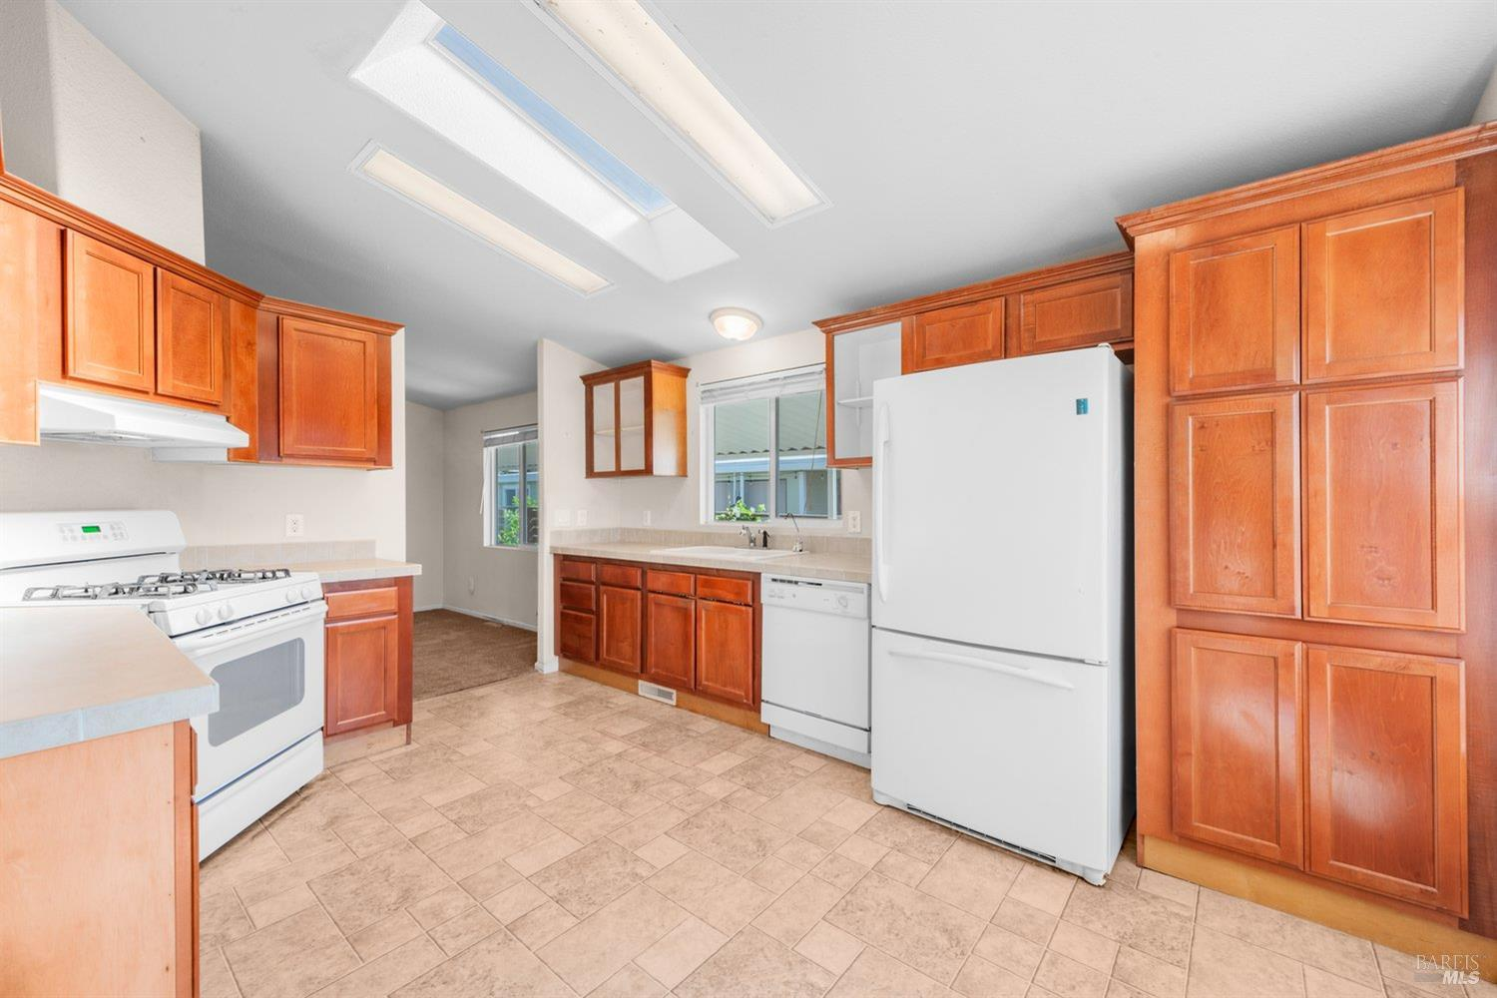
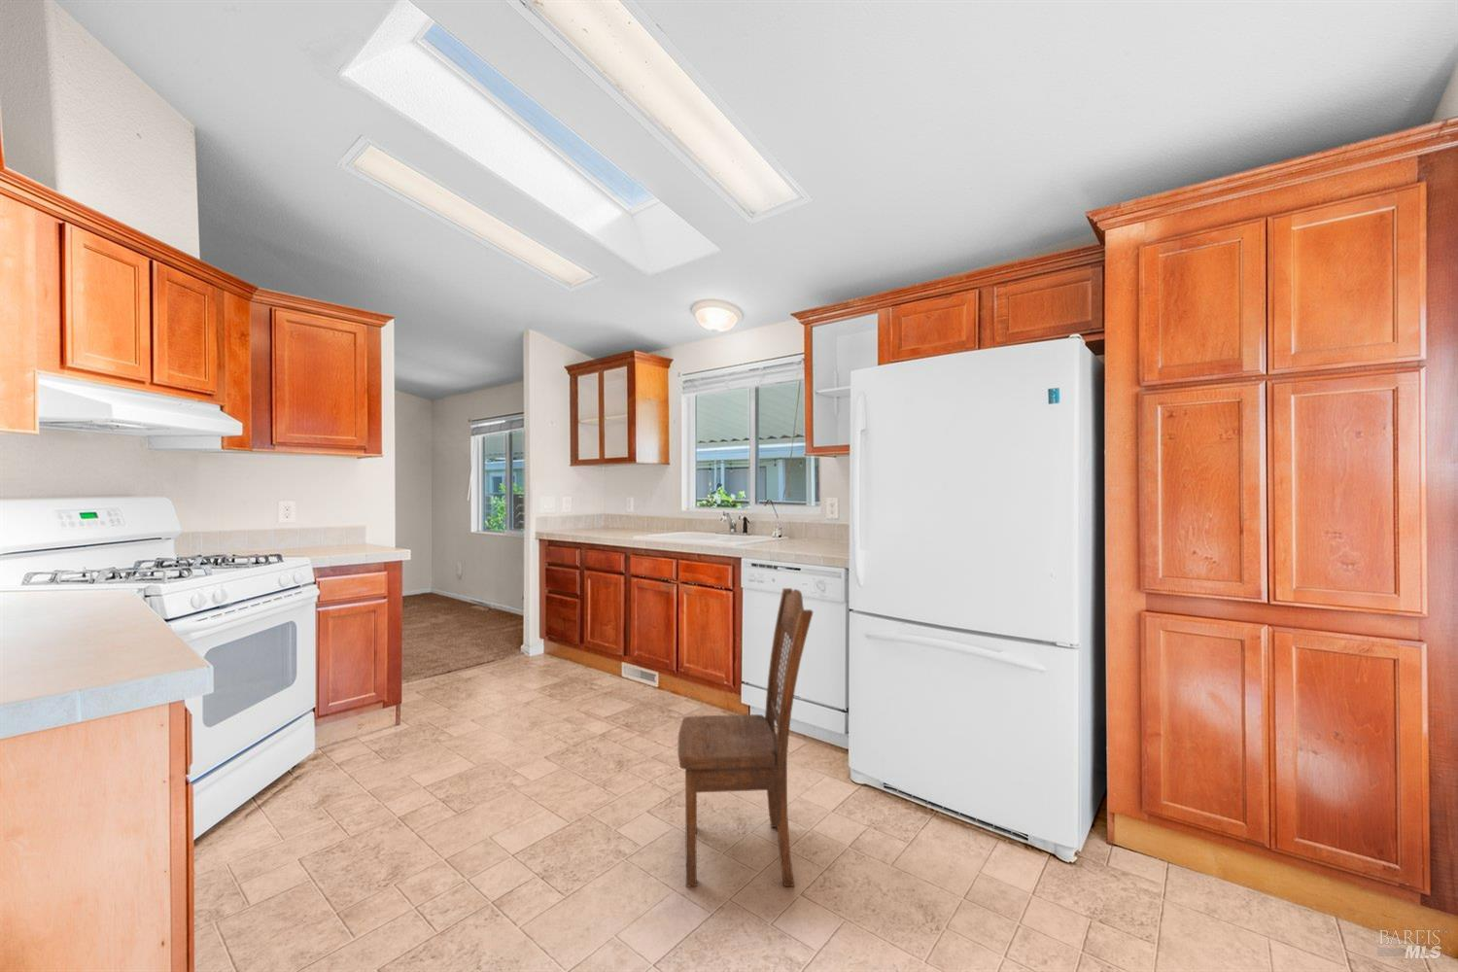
+ dining chair (740, 721)
